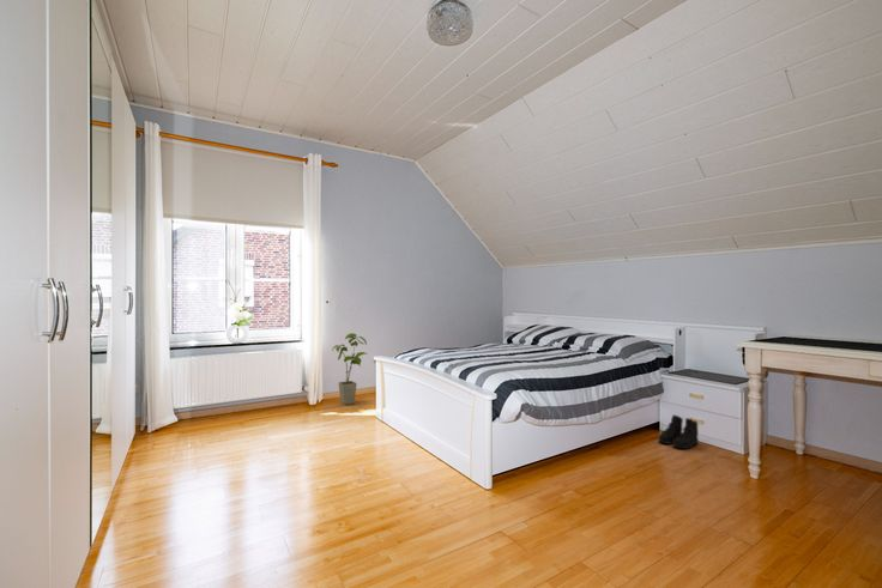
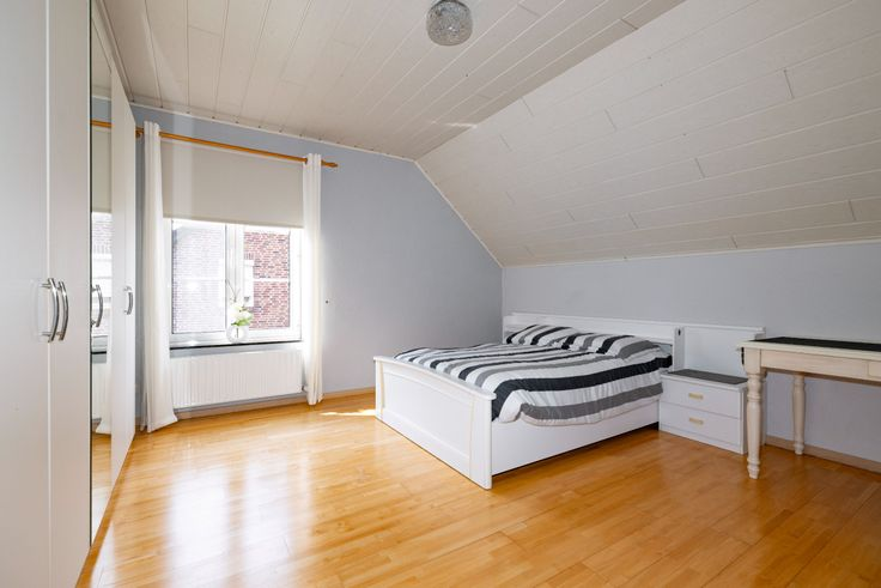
- boots (678, 430)
- house plant (351, 368)
